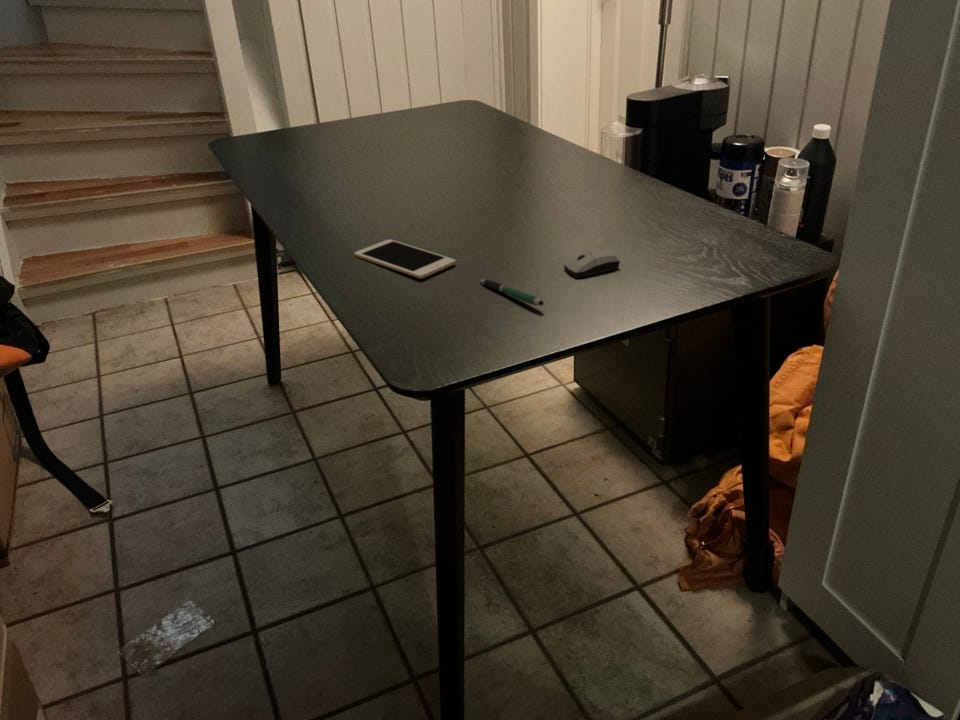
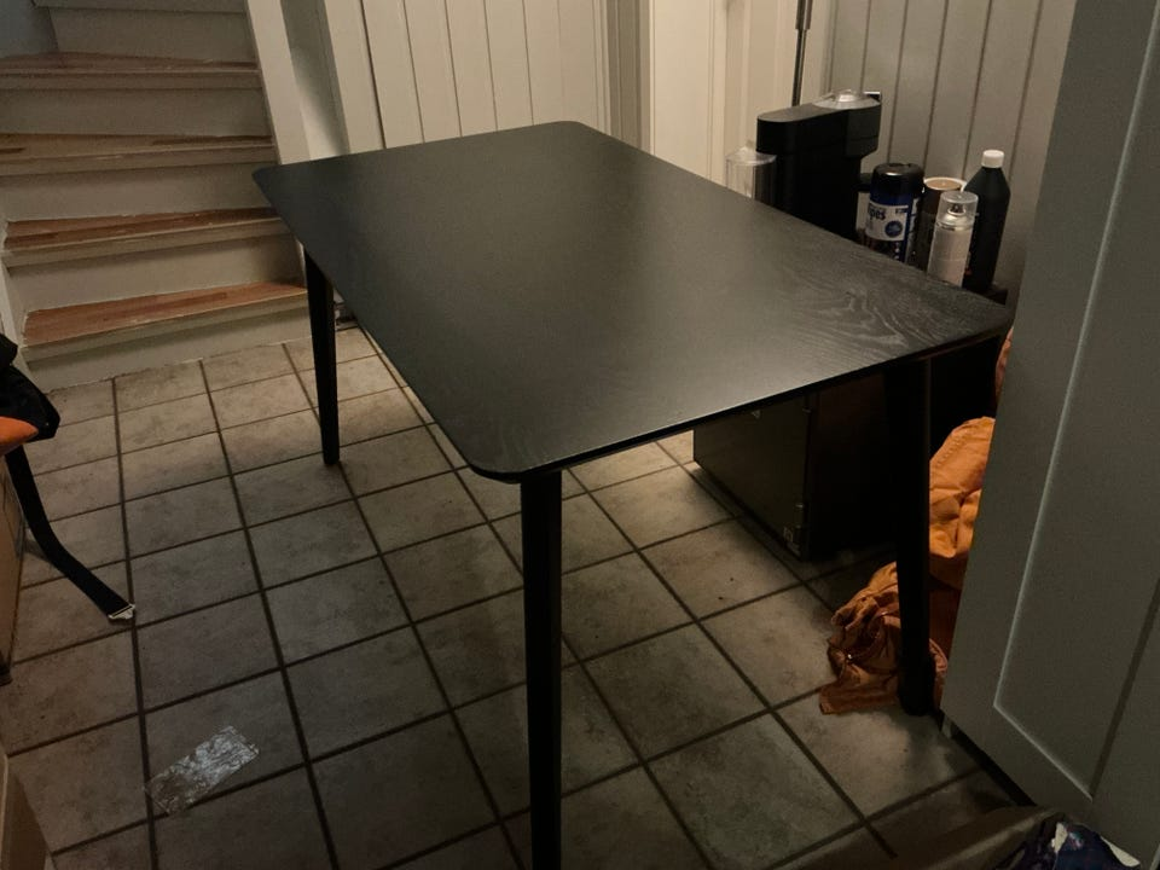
- pen (510, 291)
- computer mouse (591, 260)
- cell phone (404, 257)
